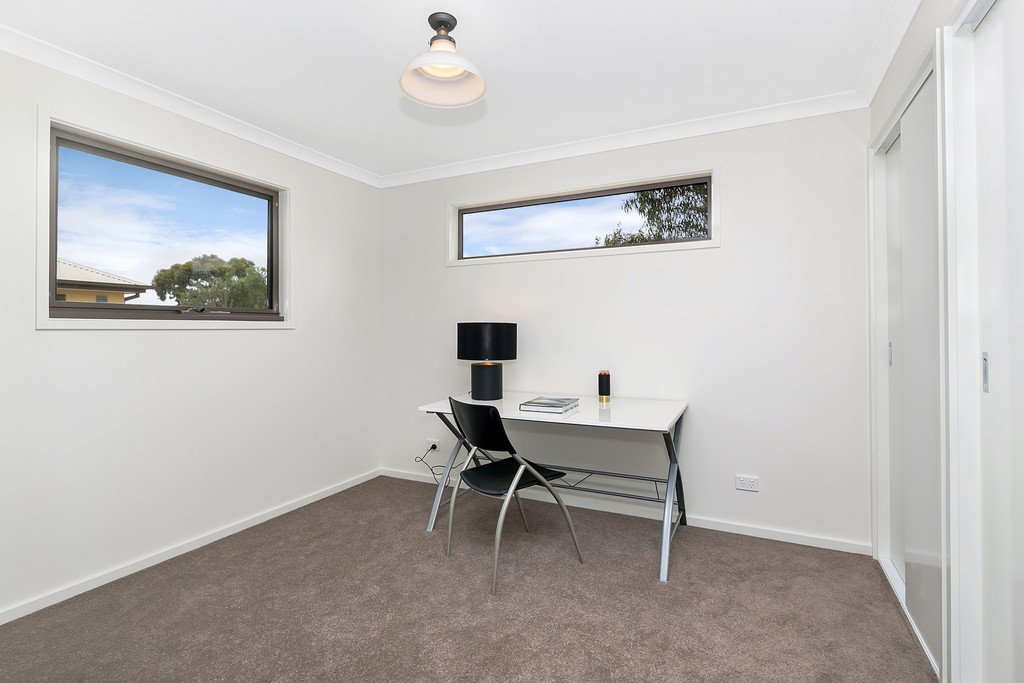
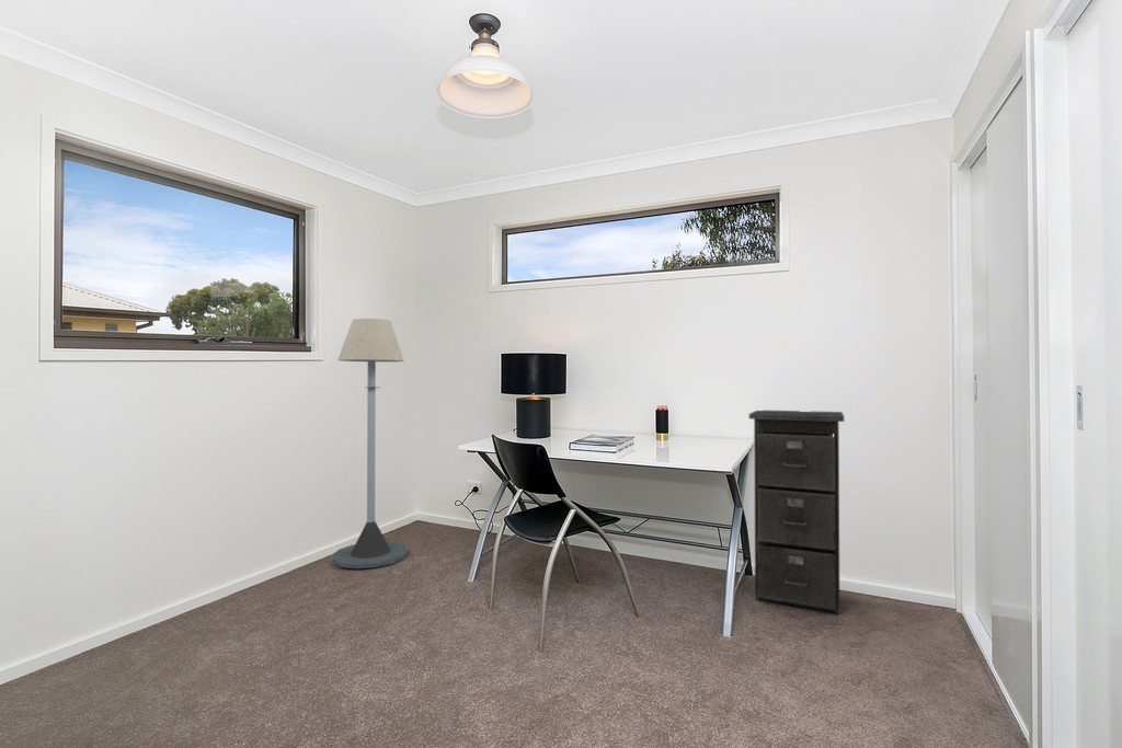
+ floor lamp (370, 437)
+ filing cabinet (797, 504)
